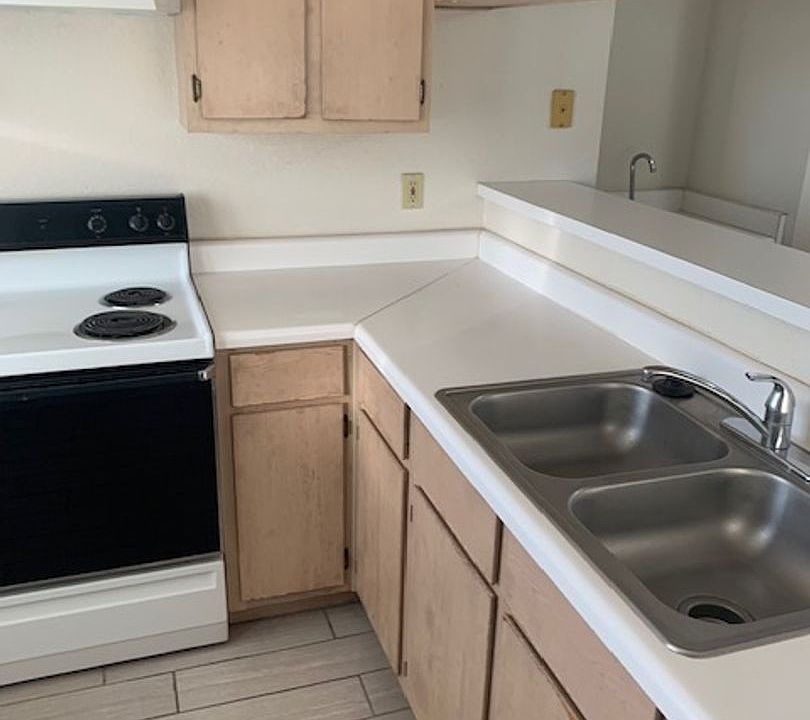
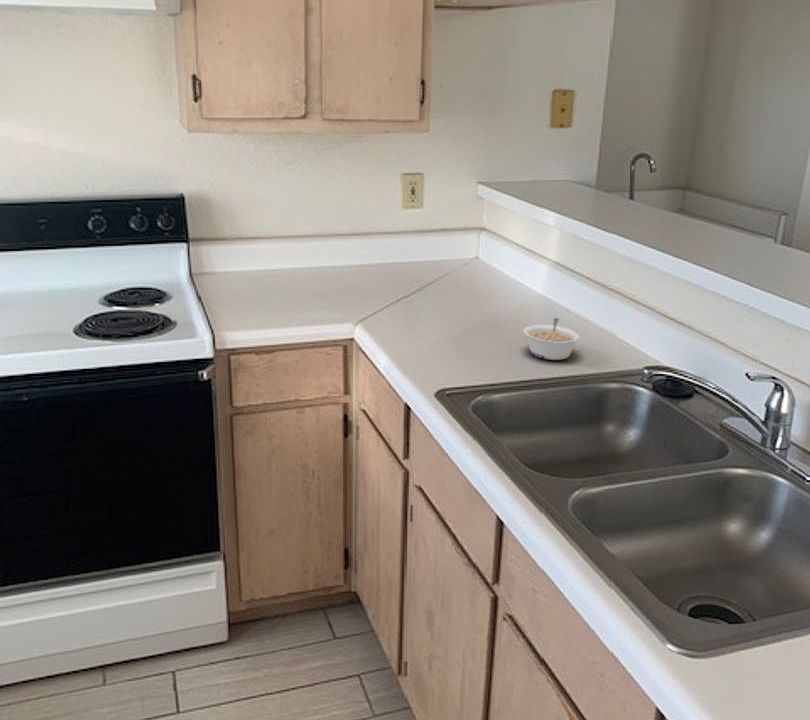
+ legume (549, 340)
